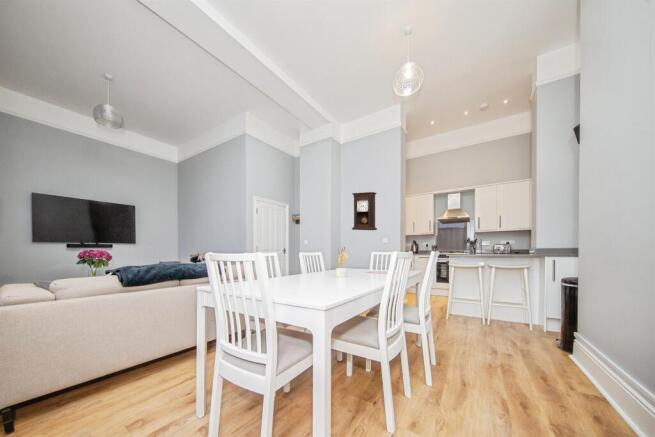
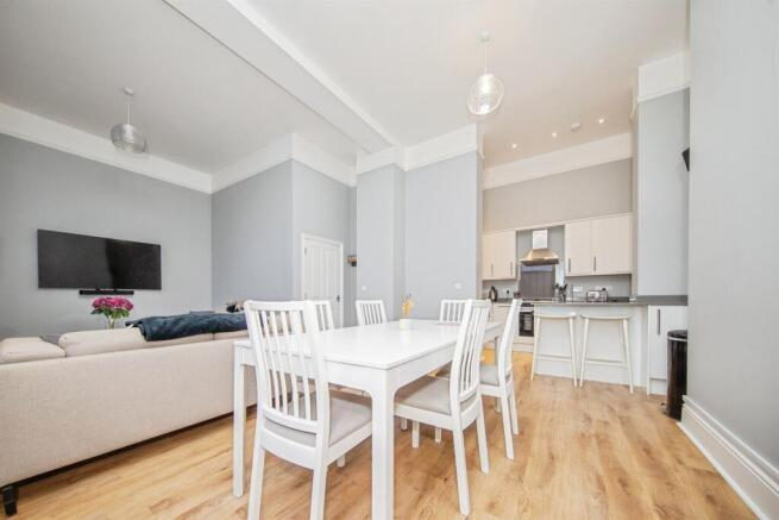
- pendulum clock (363, 211)
